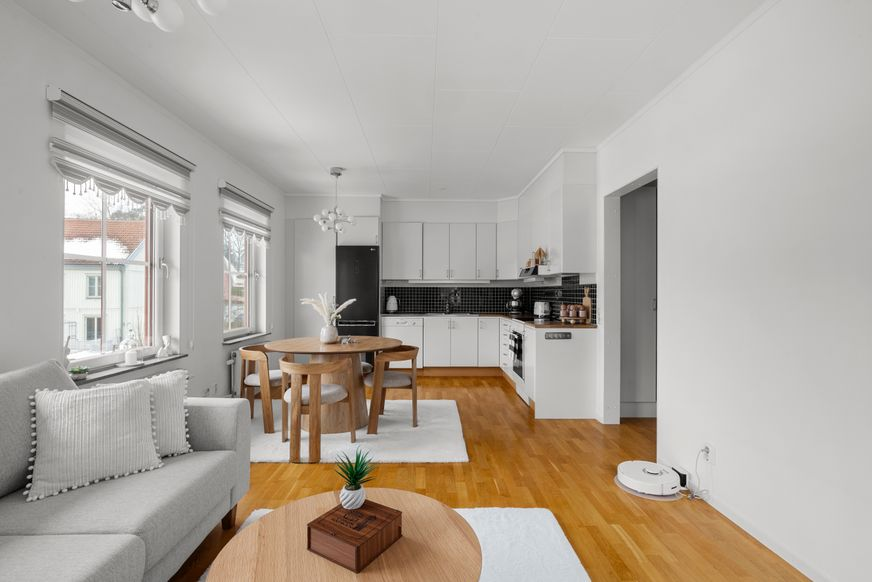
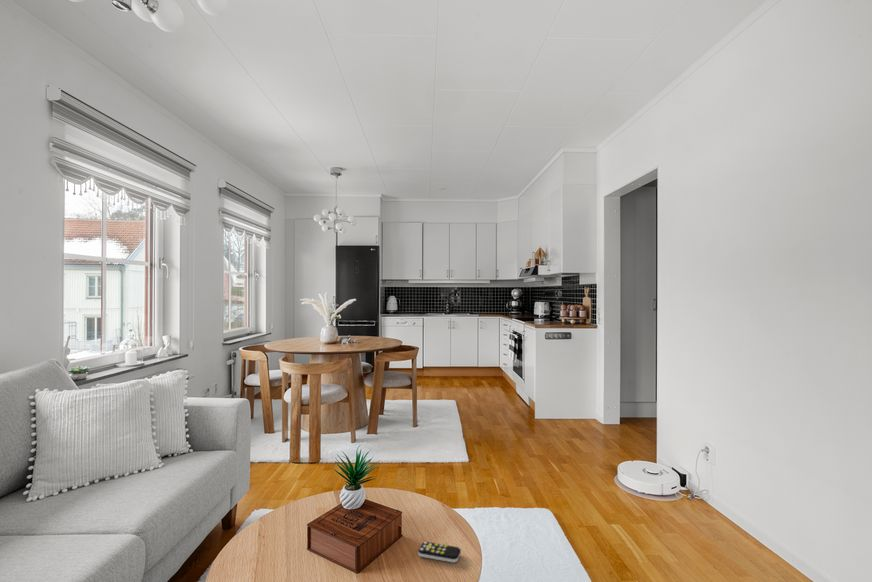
+ remote control (439, 551)
